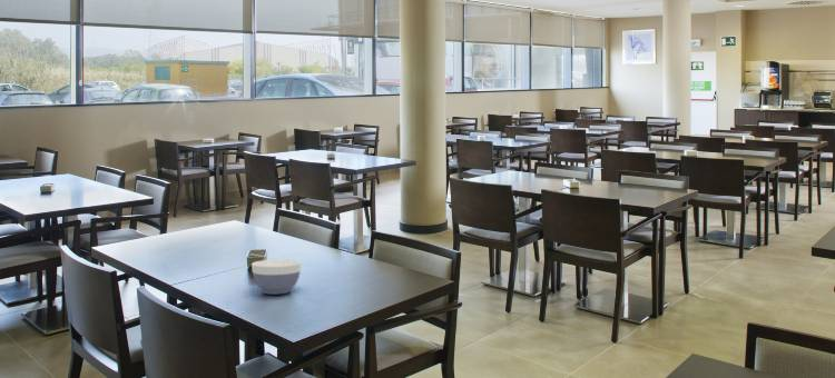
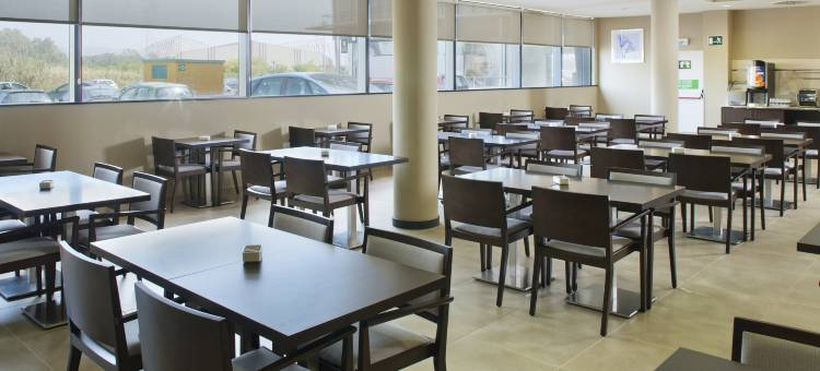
- bowl (276, 277)
